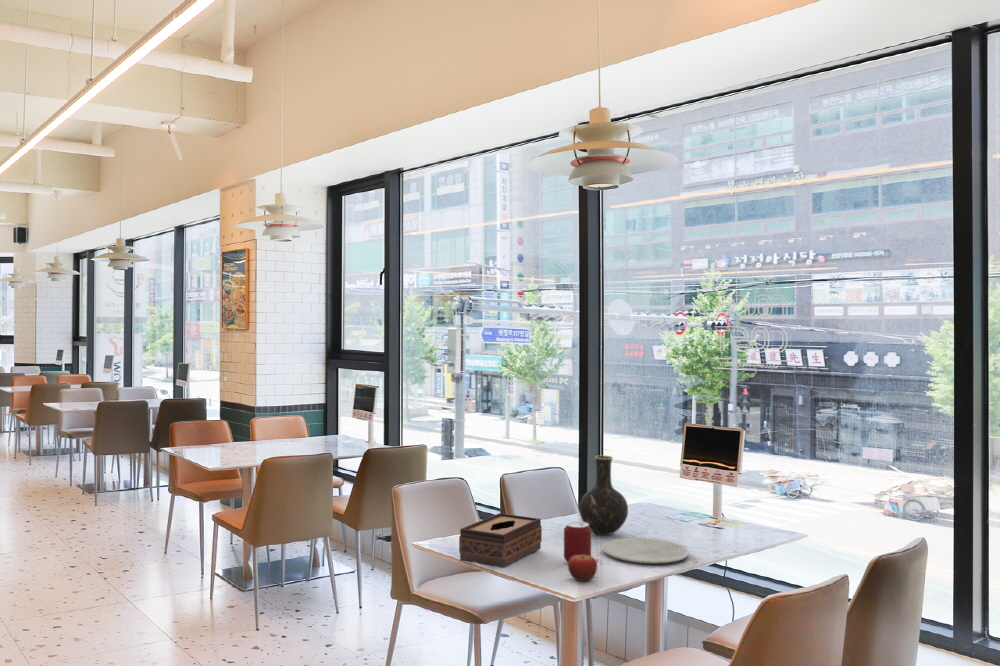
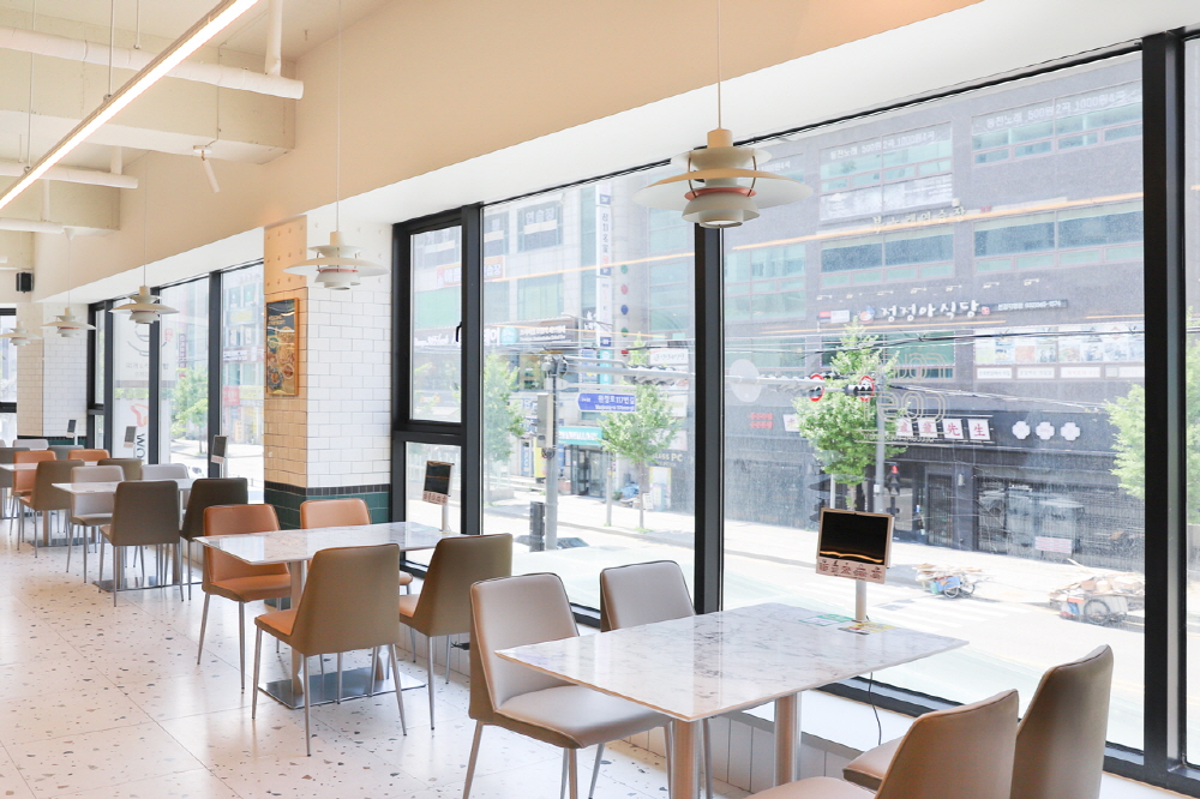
- can (577, 543)
- tissue box (501, 539)
- plate (645, 551)
- fruit (582, 565)
- vase (603, 494)
